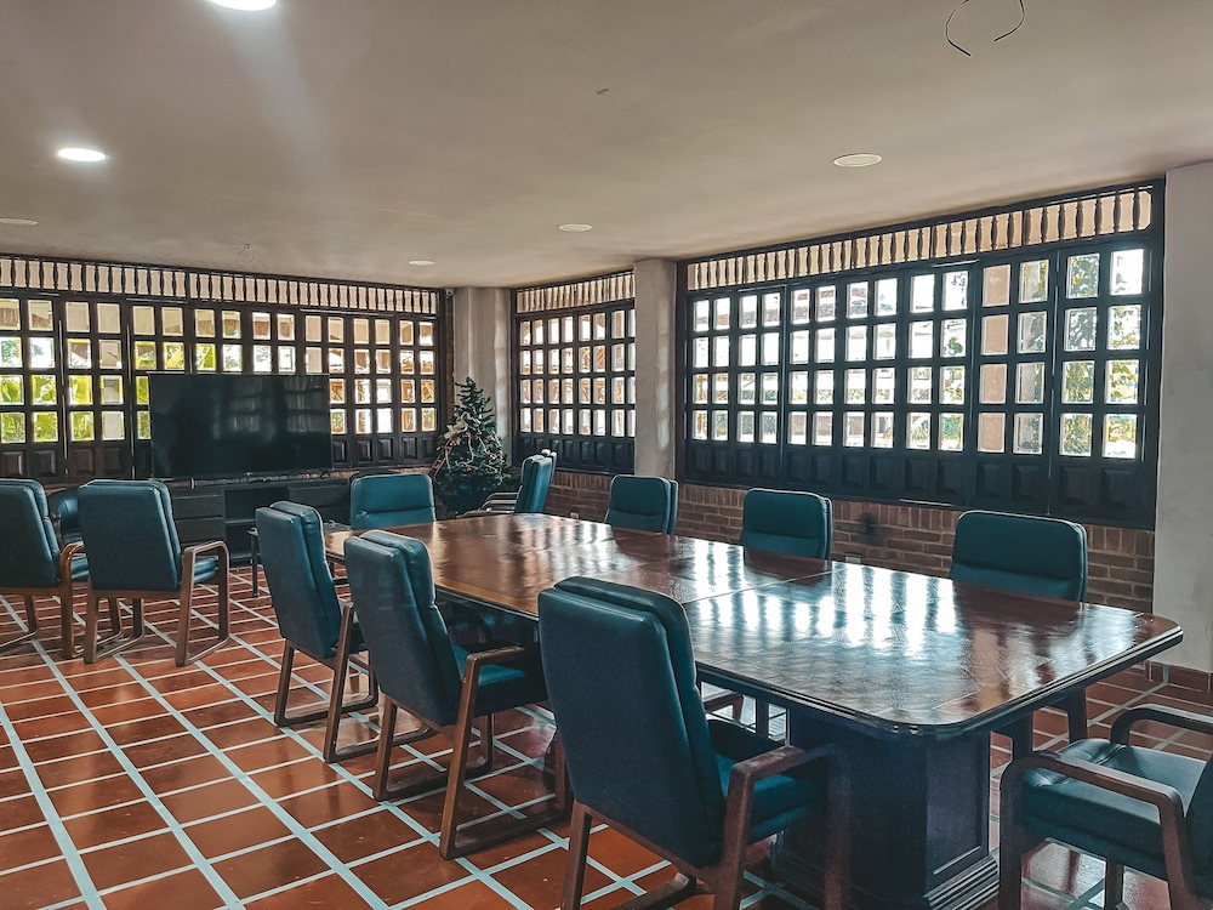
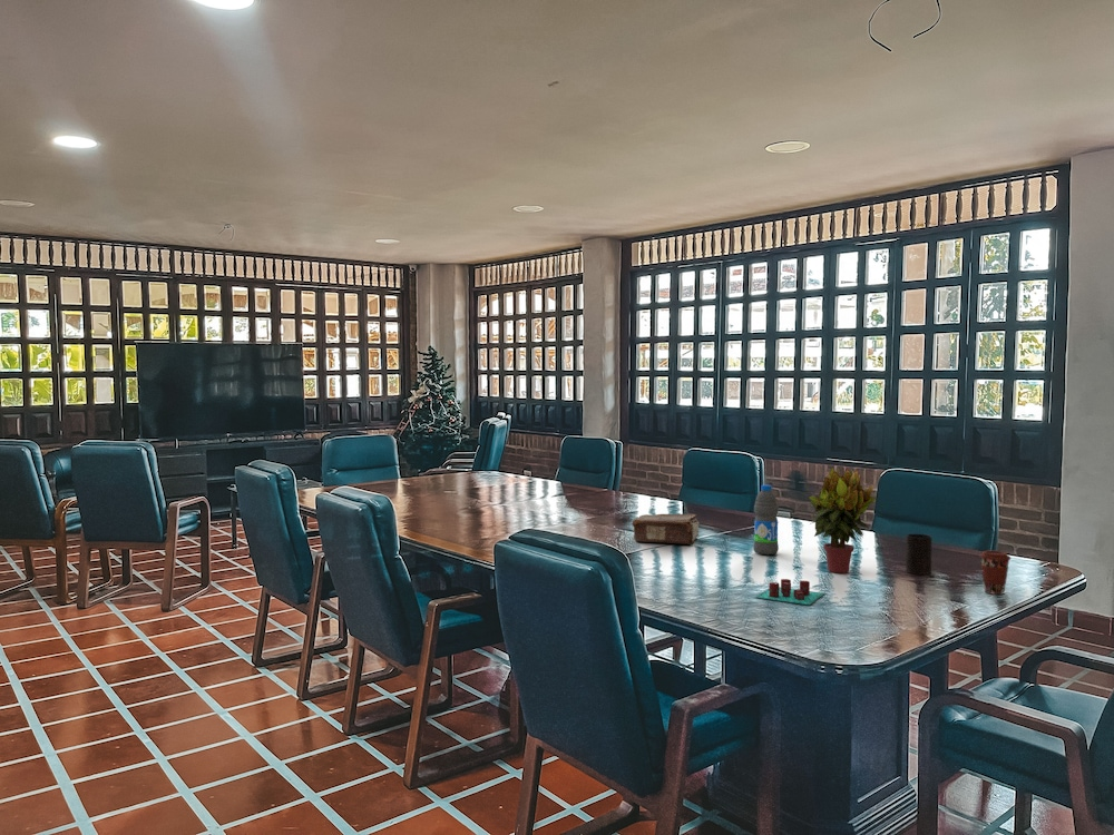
+ cup (918, 553)
+ candle (790, 588)
+ coffee cup (994, 572)
+ potted plant (839, 519)
+ book (666, 528)
+ water bottle (765, 519)
